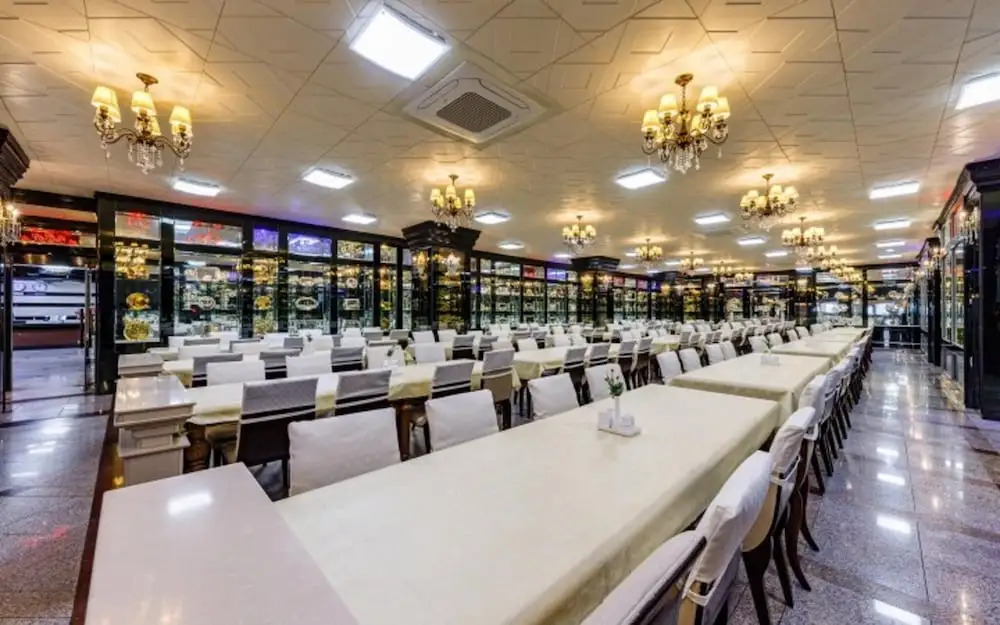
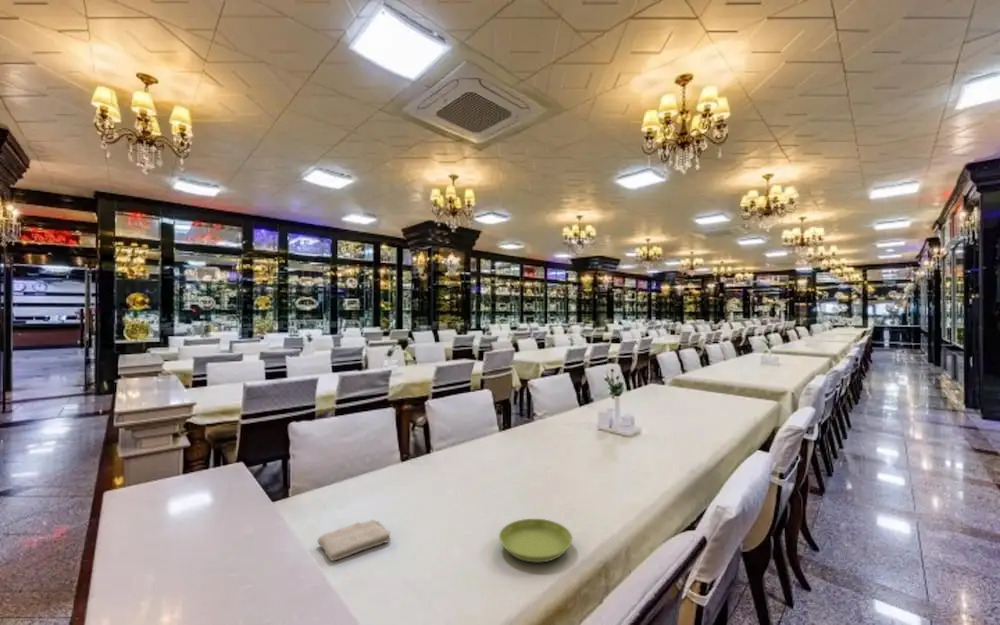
+ washcloth (355, 538)
+ saucer (535, 541)
